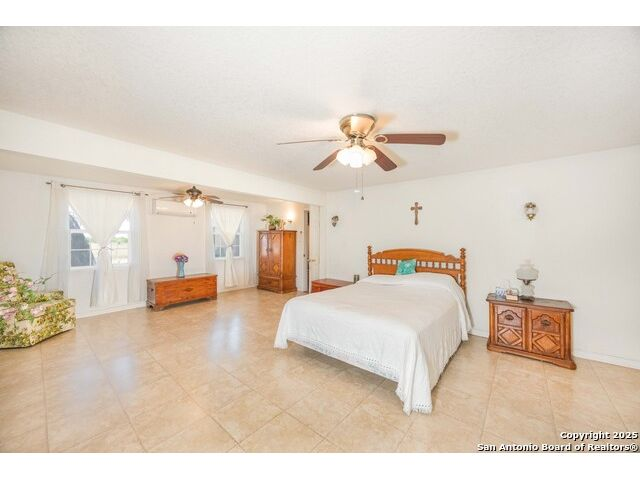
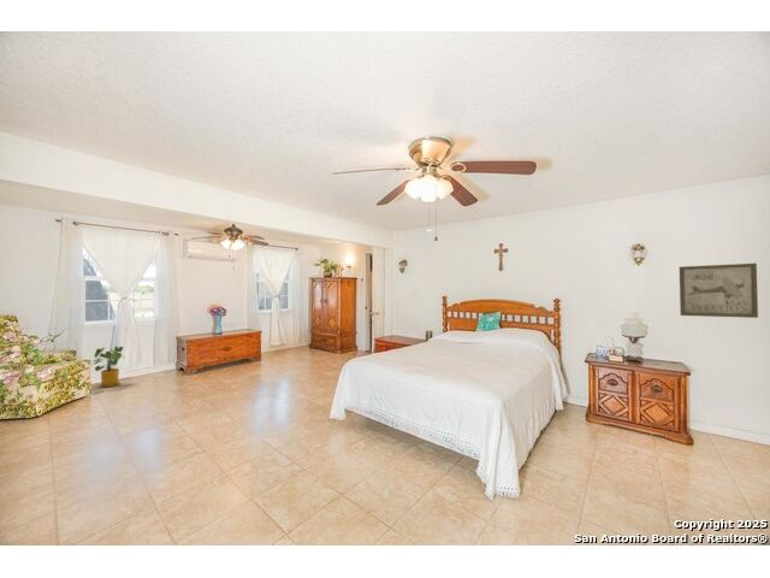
+ wall art (716, 290)
+ house plant (107, 366)
